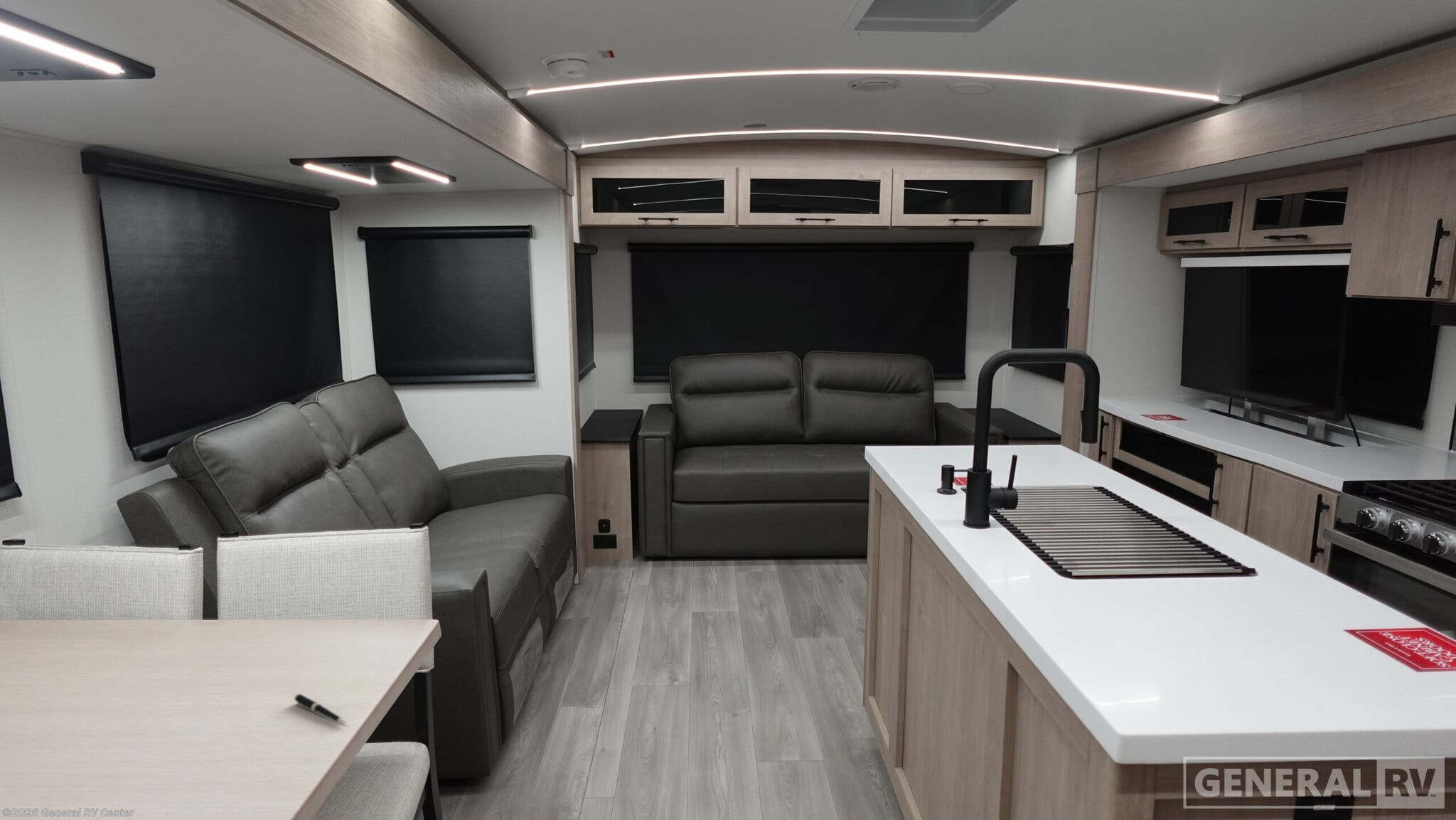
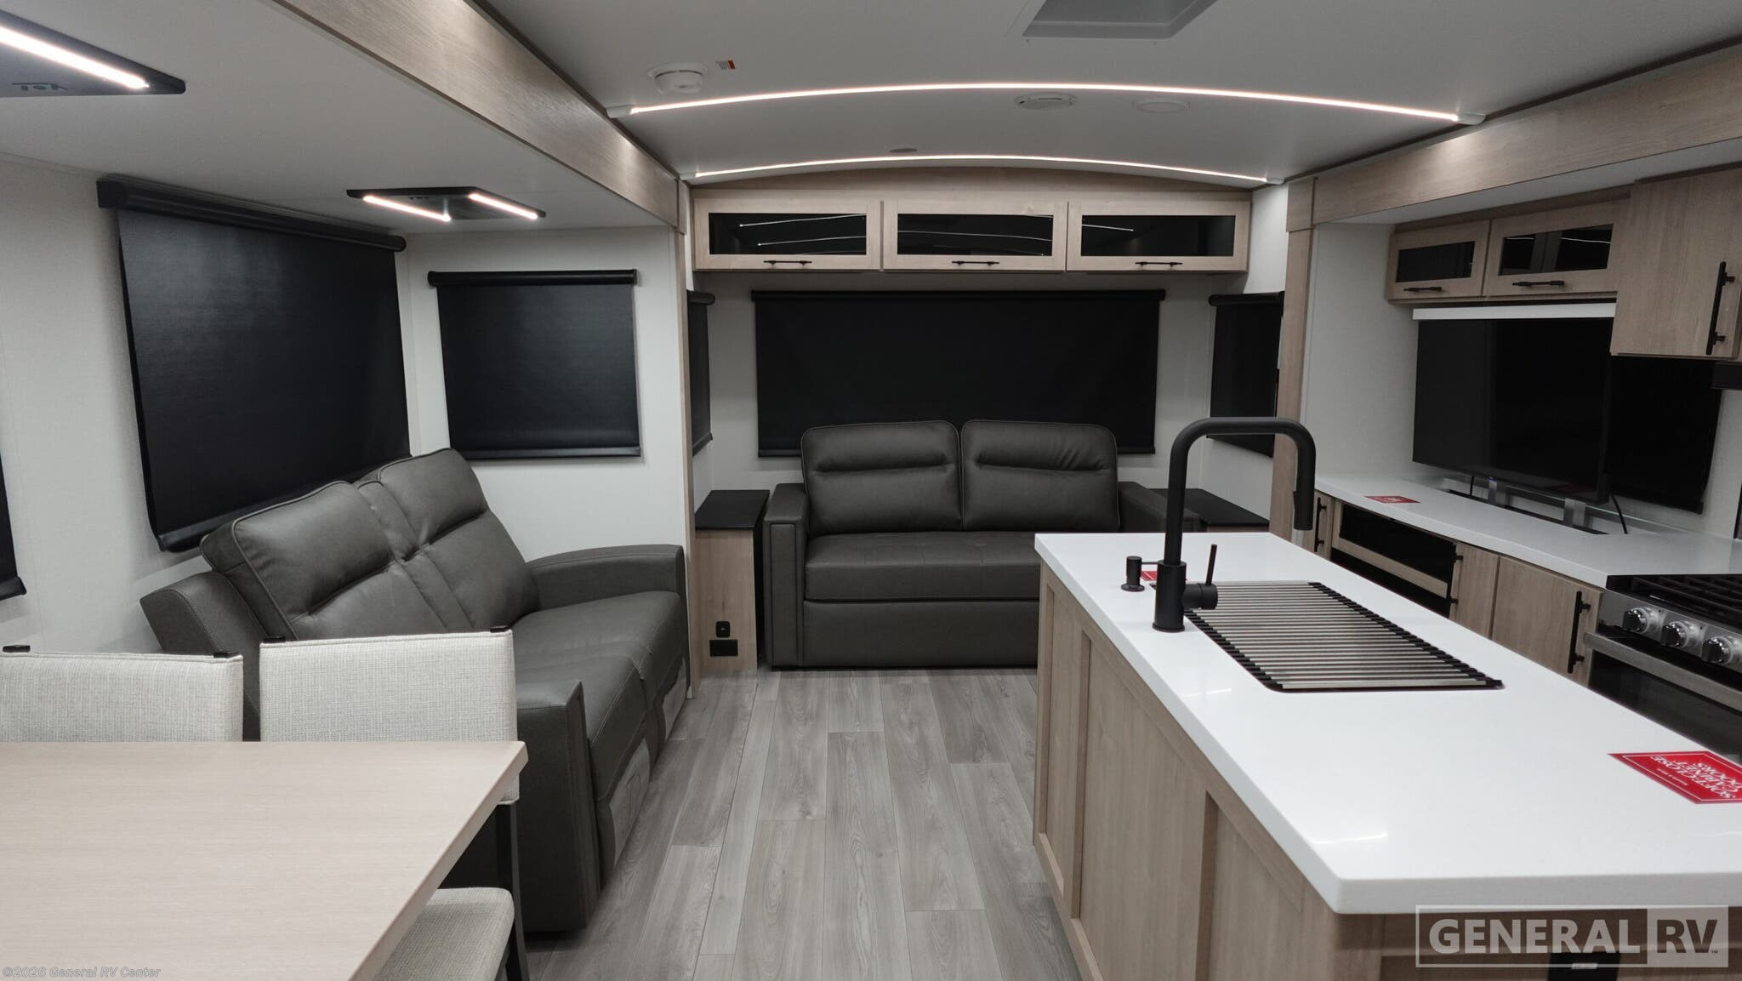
- pen (321, 708)
